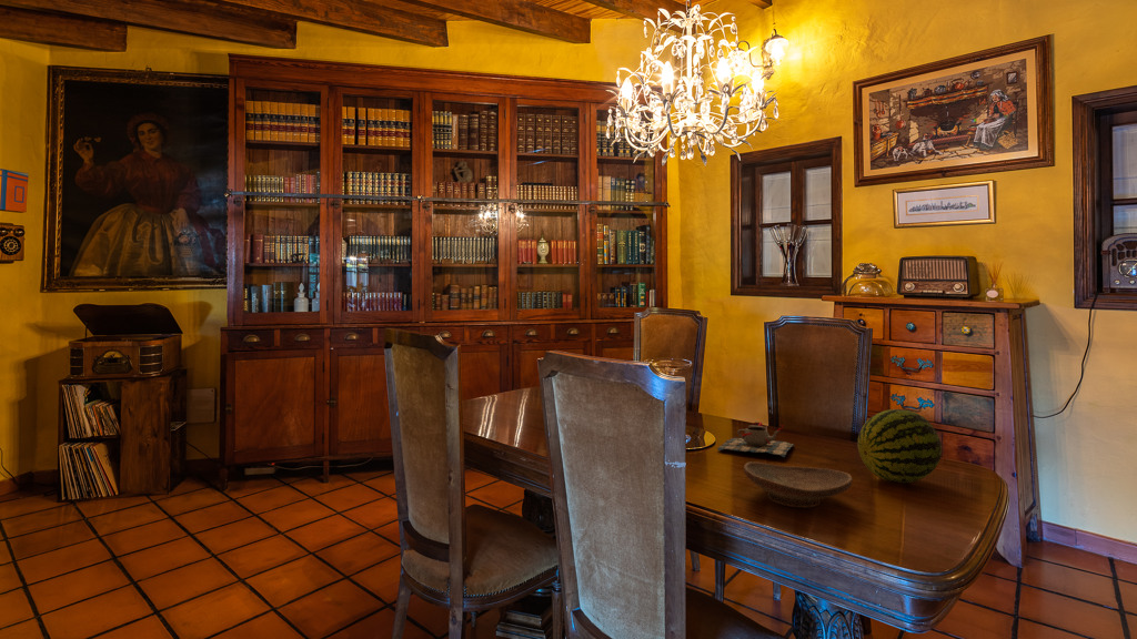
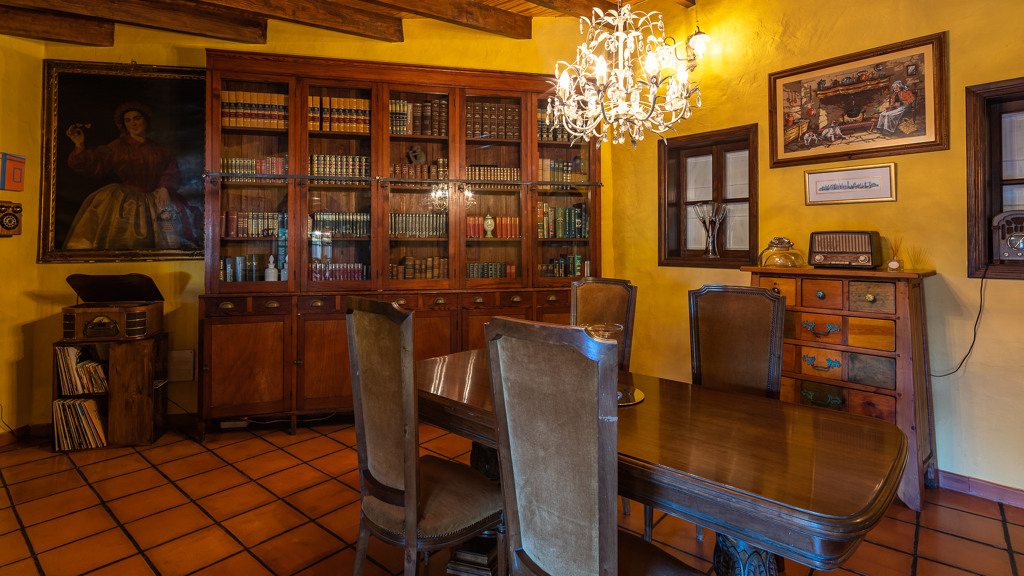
- fruit (900, 445)
- teapot (756, 435)
- decorative bowl (796, 485)
